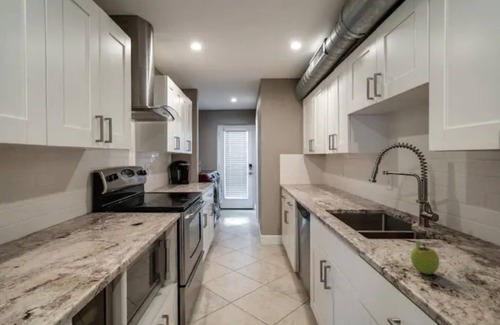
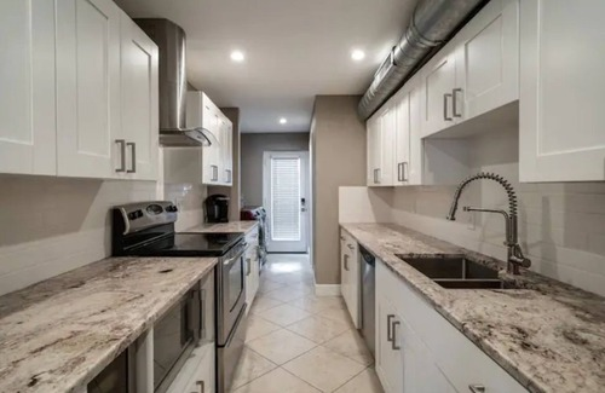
- fruit (423, 257)
